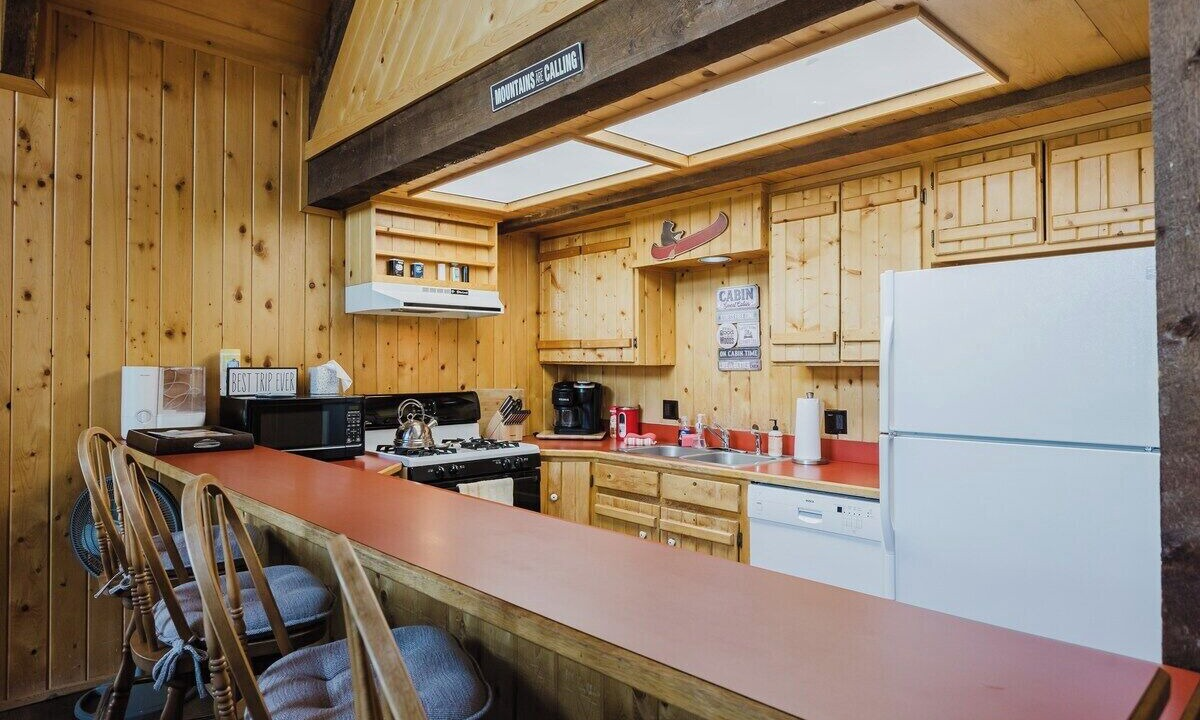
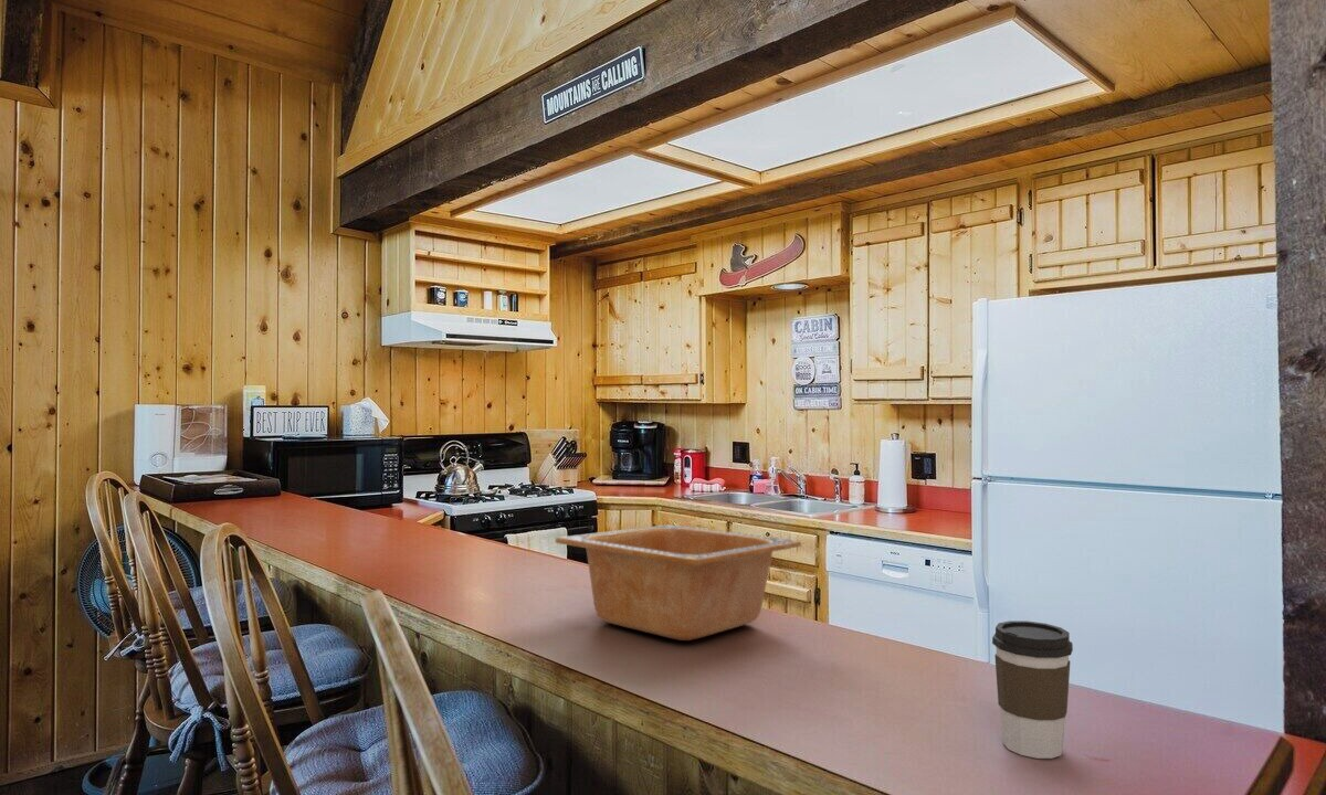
+ serving bowl (680, 579)
+ coffee cup (1032, 688)
